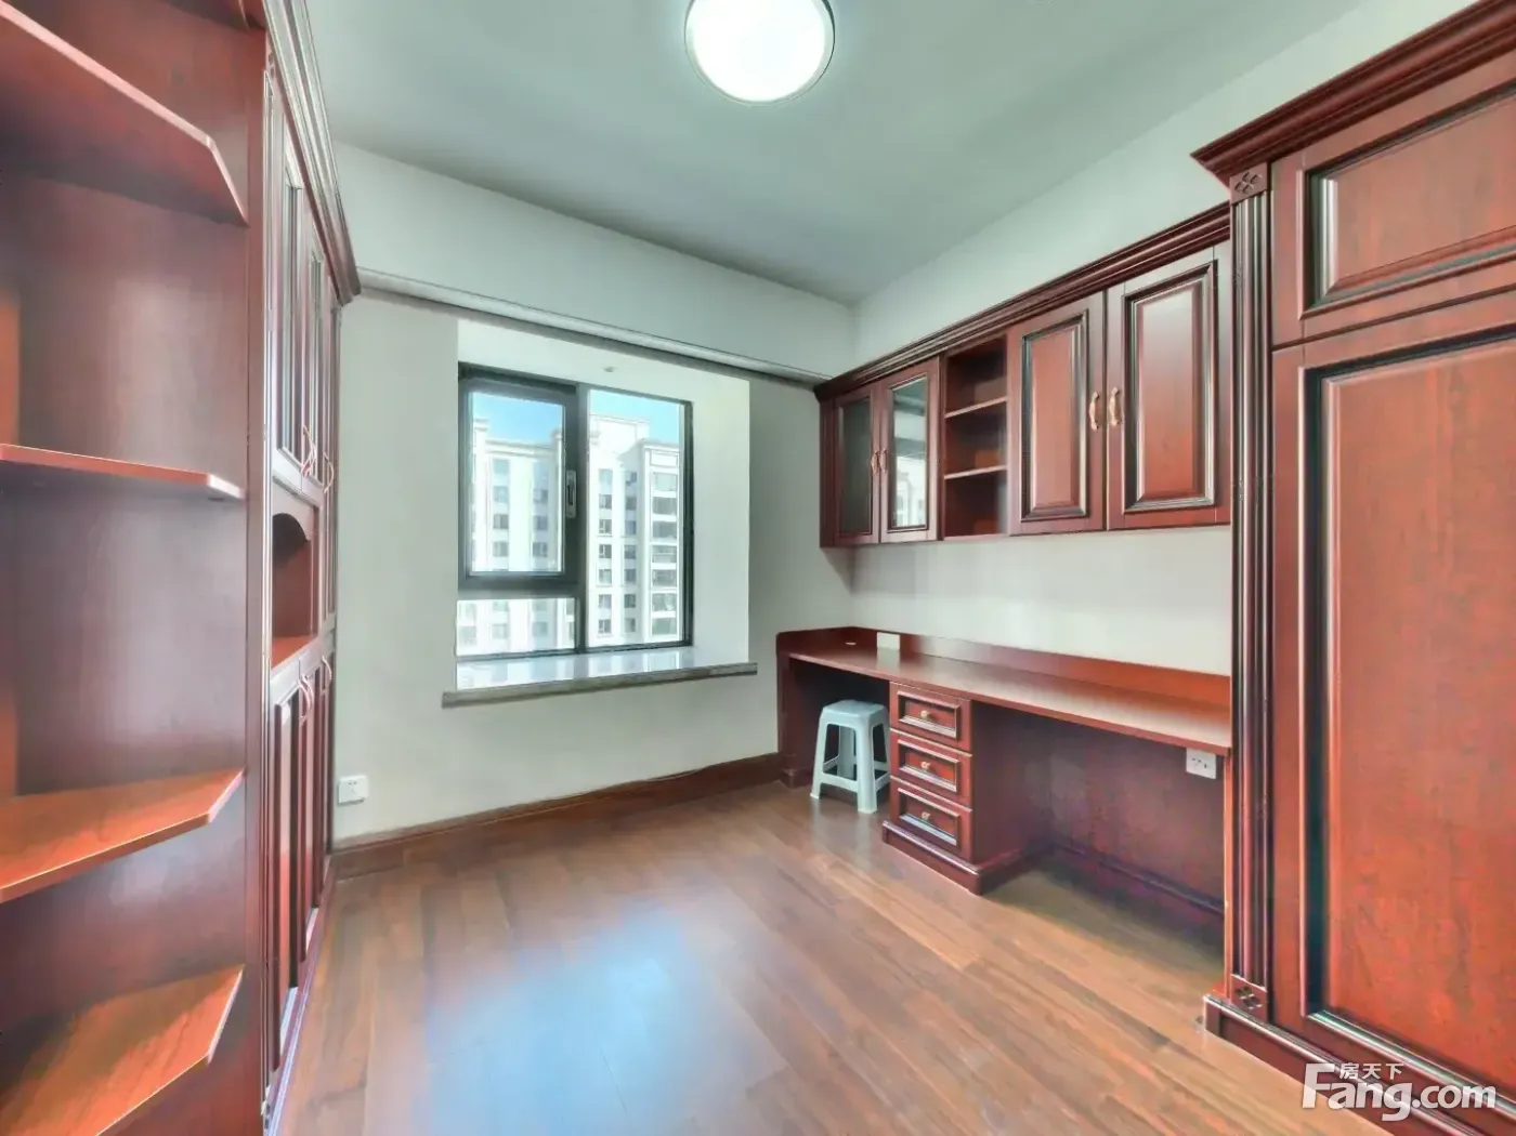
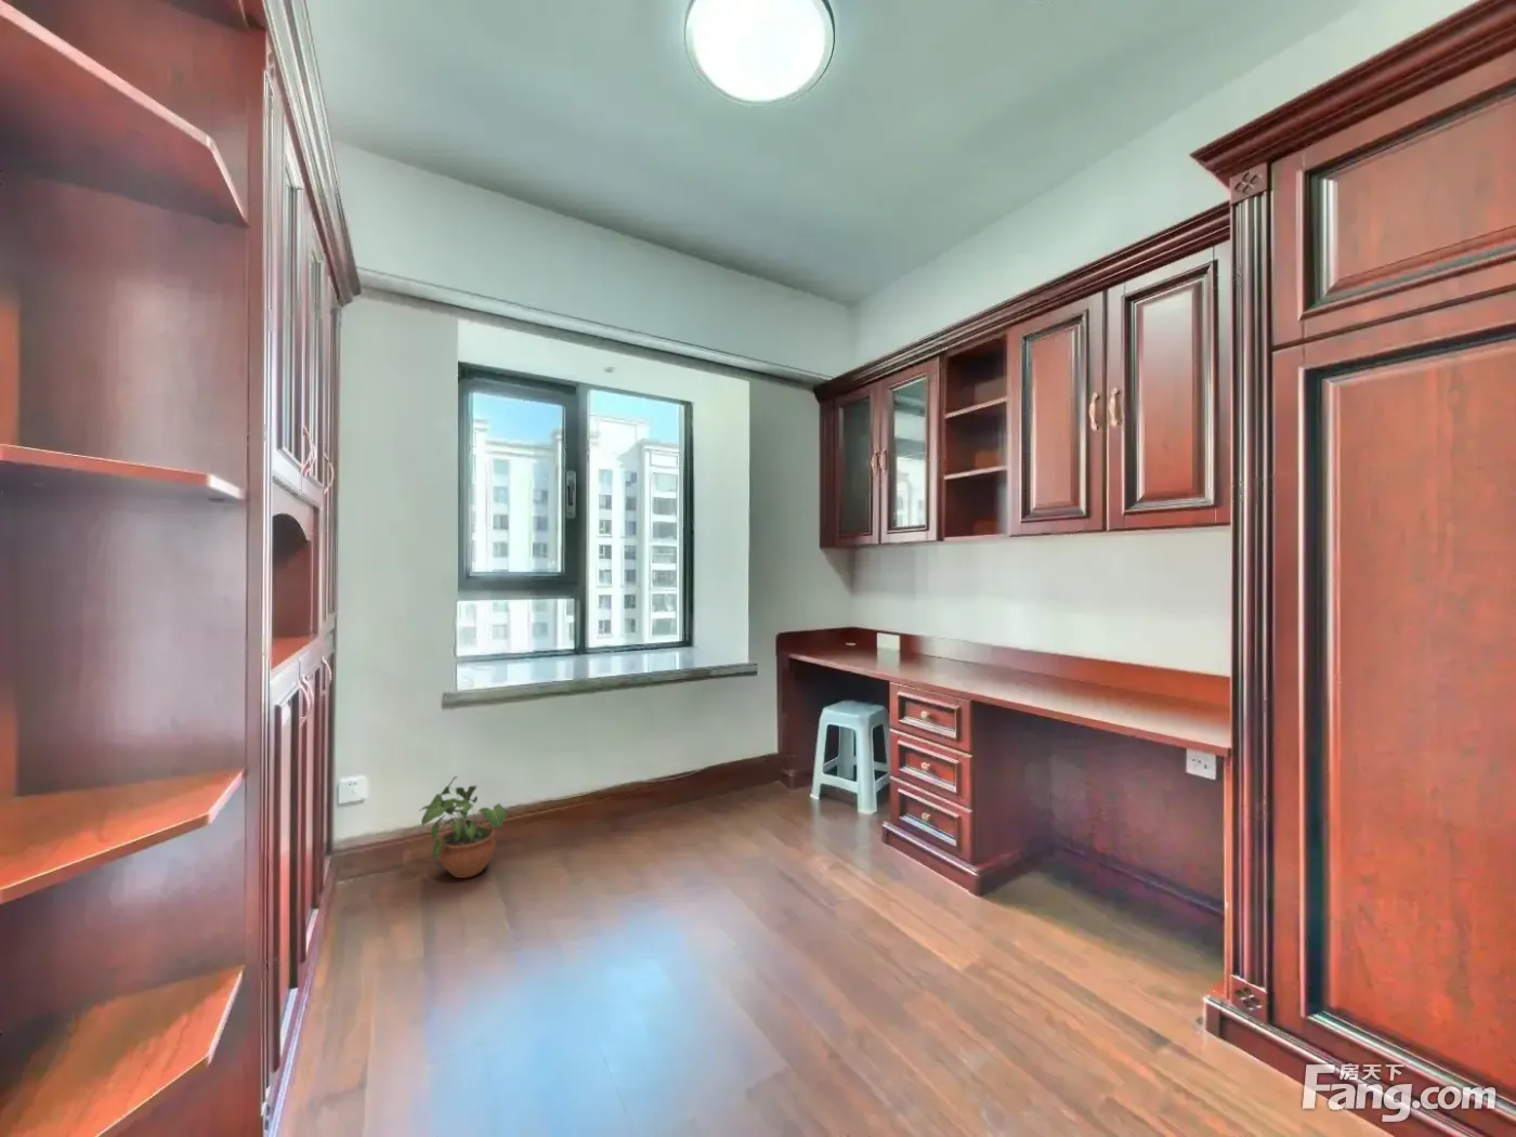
+ potted plant (461, 823)
